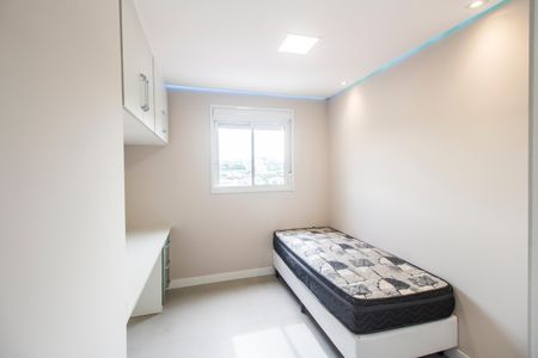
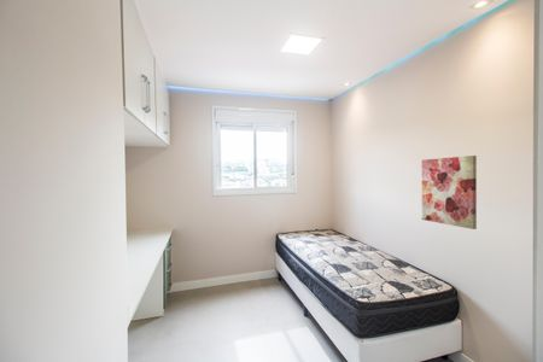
+ wall art (445, 191)
